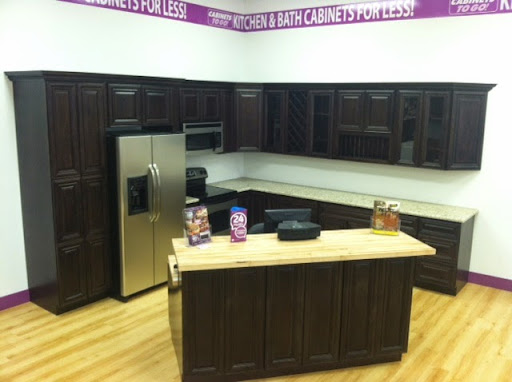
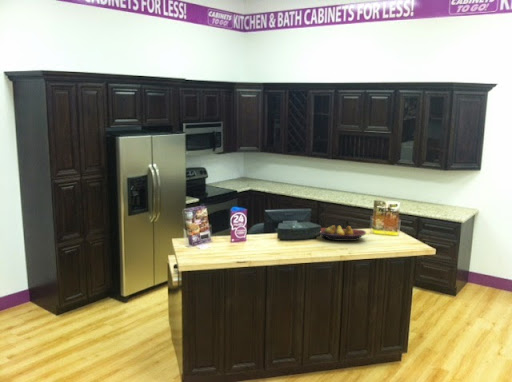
+ fruit bowl (340, 232)
